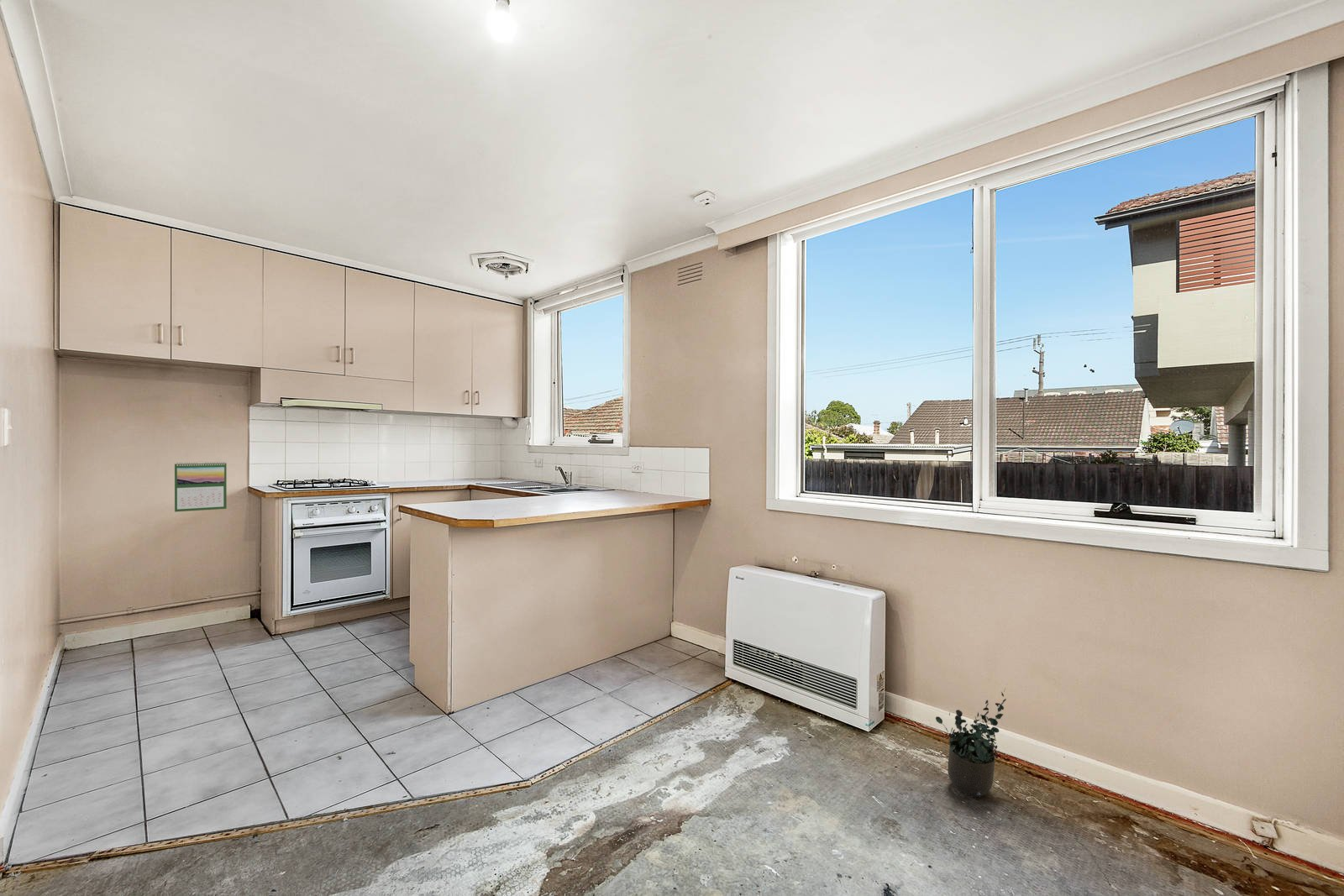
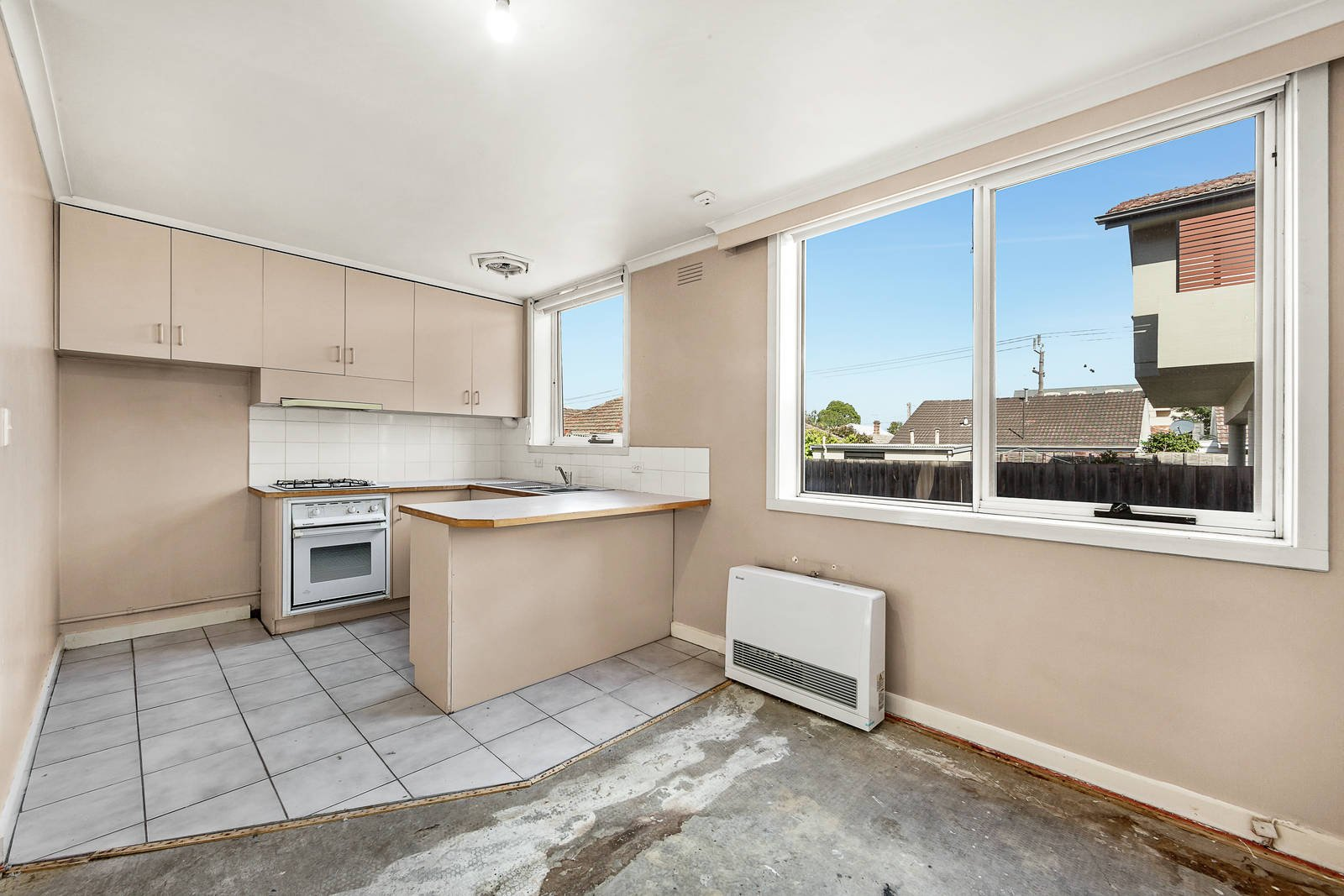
- potted plant (977, 741)
- calendar (201, 485)
